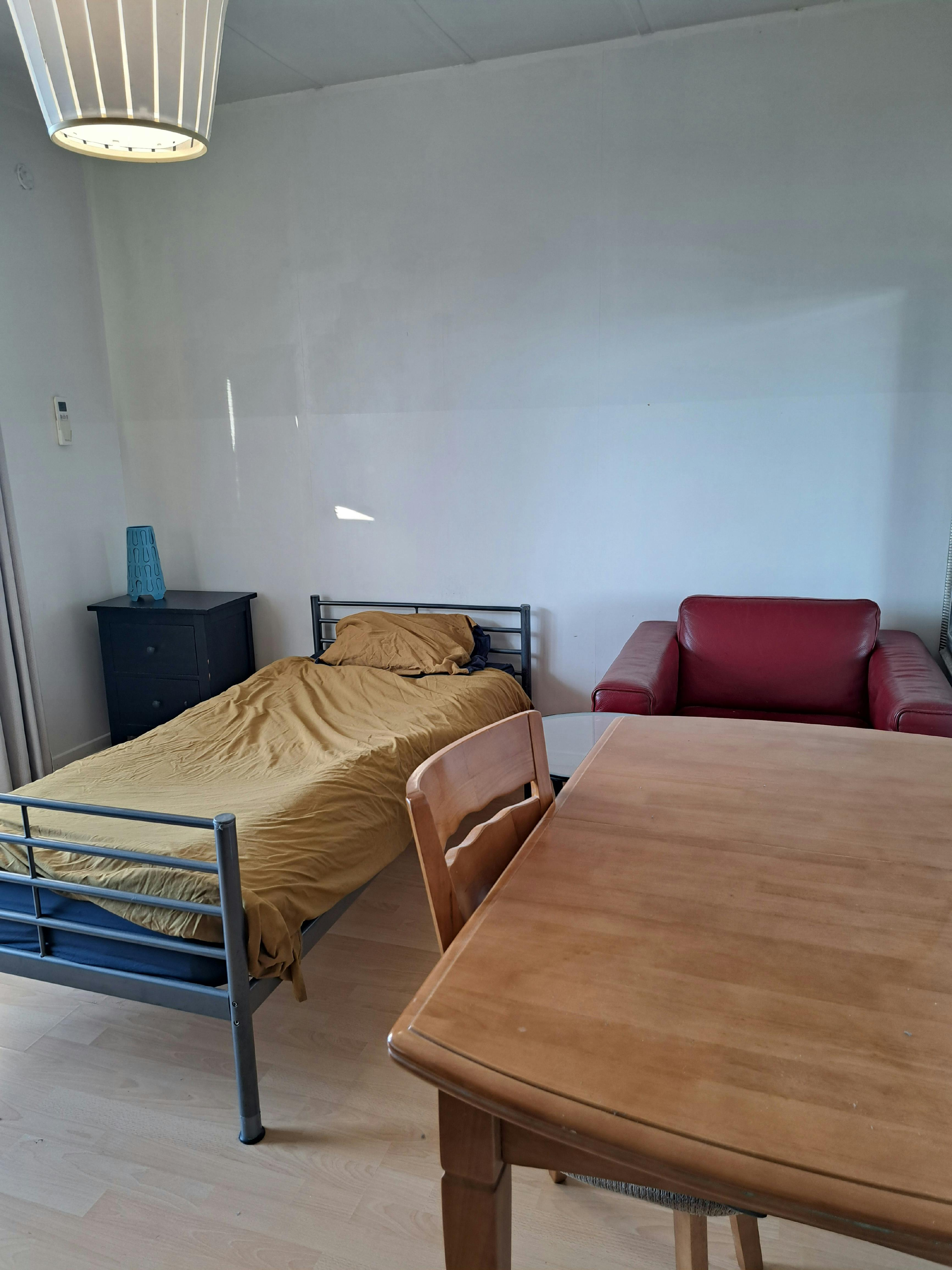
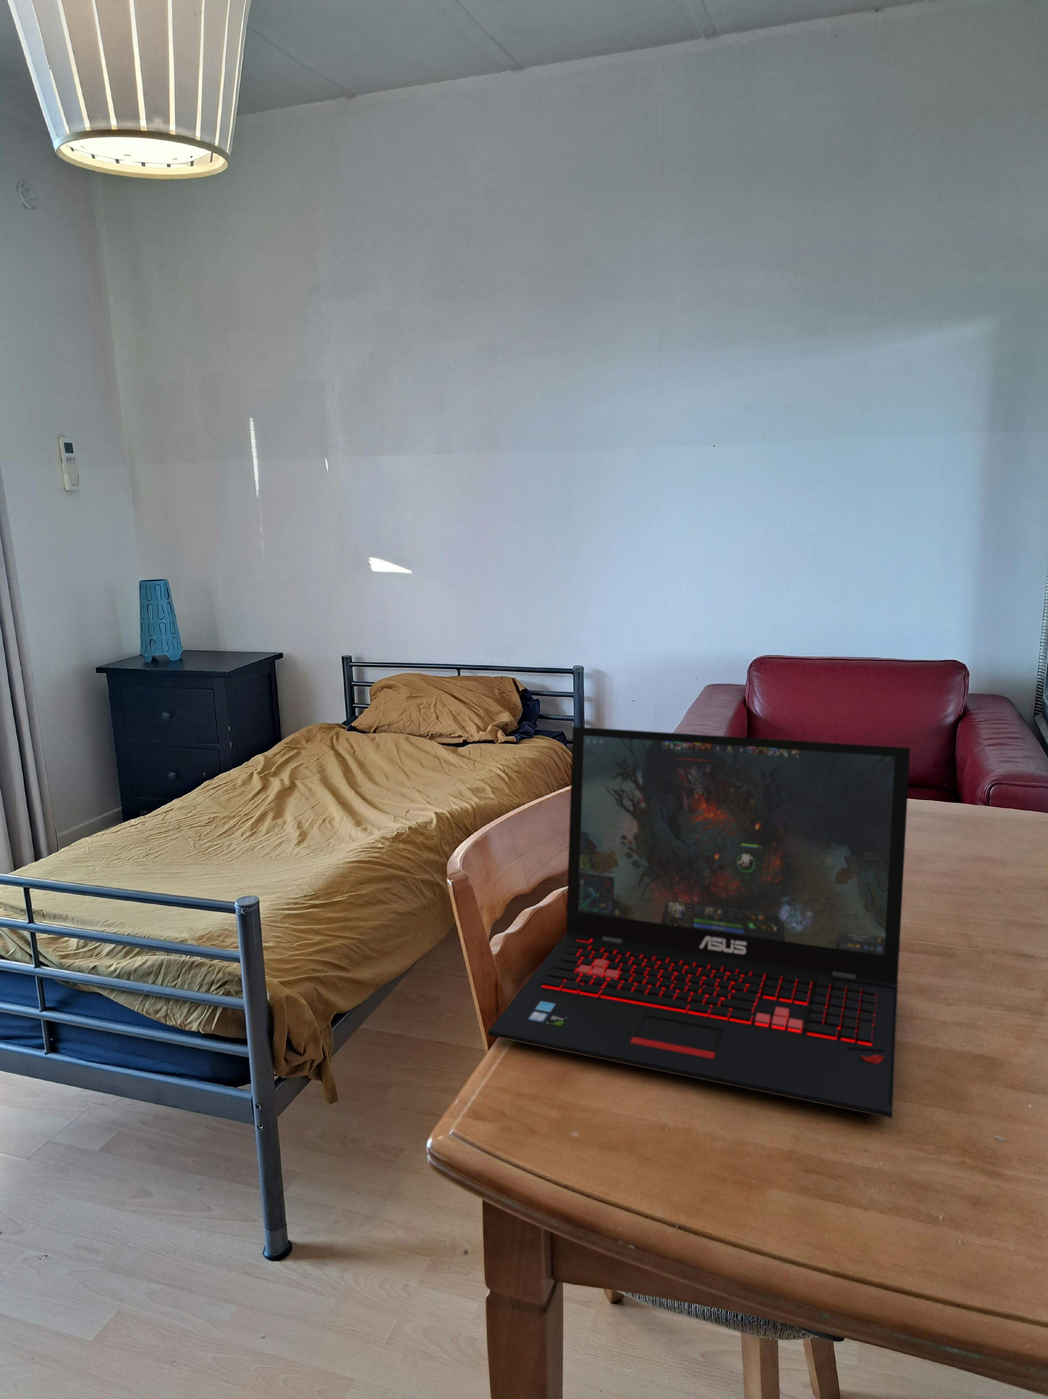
+ laptop (705, 891)
